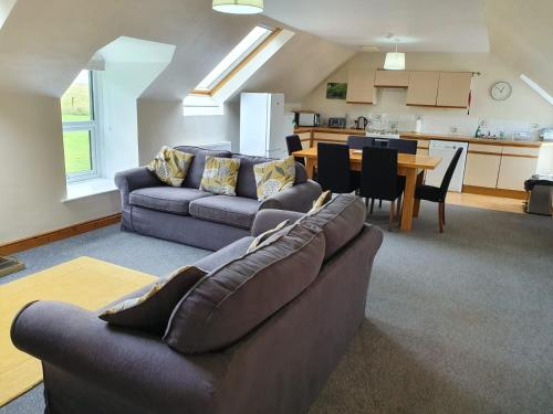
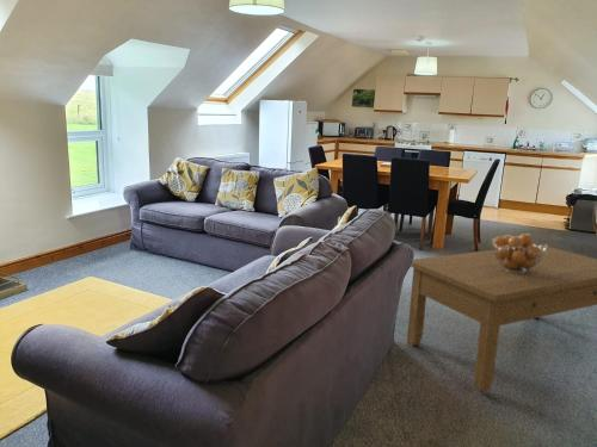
+ coffee table (517, 306)
+ fruit basket (517, 252)
